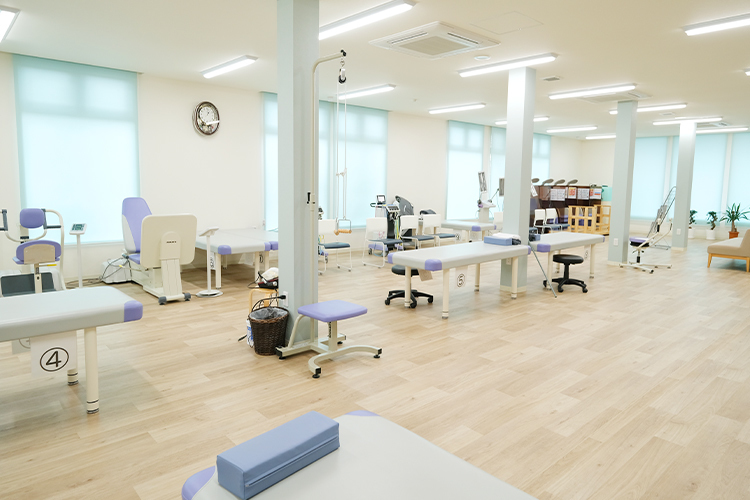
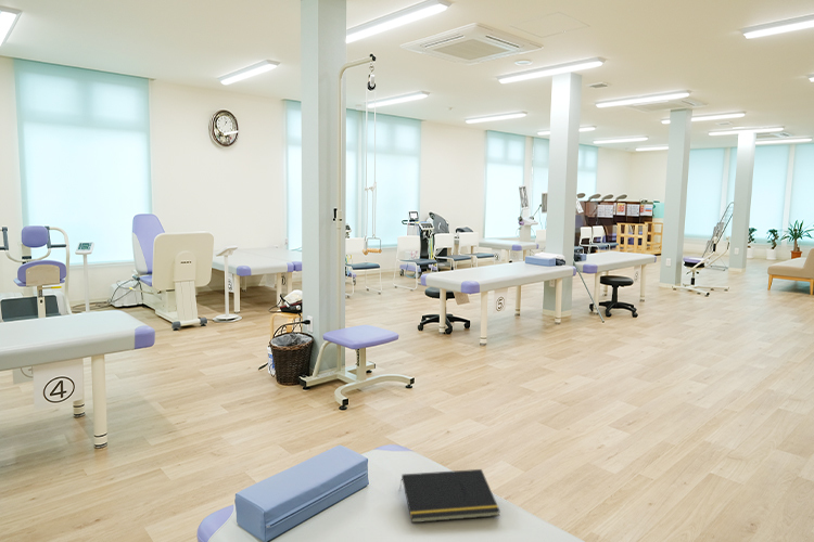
+ notepad (448, 493)
